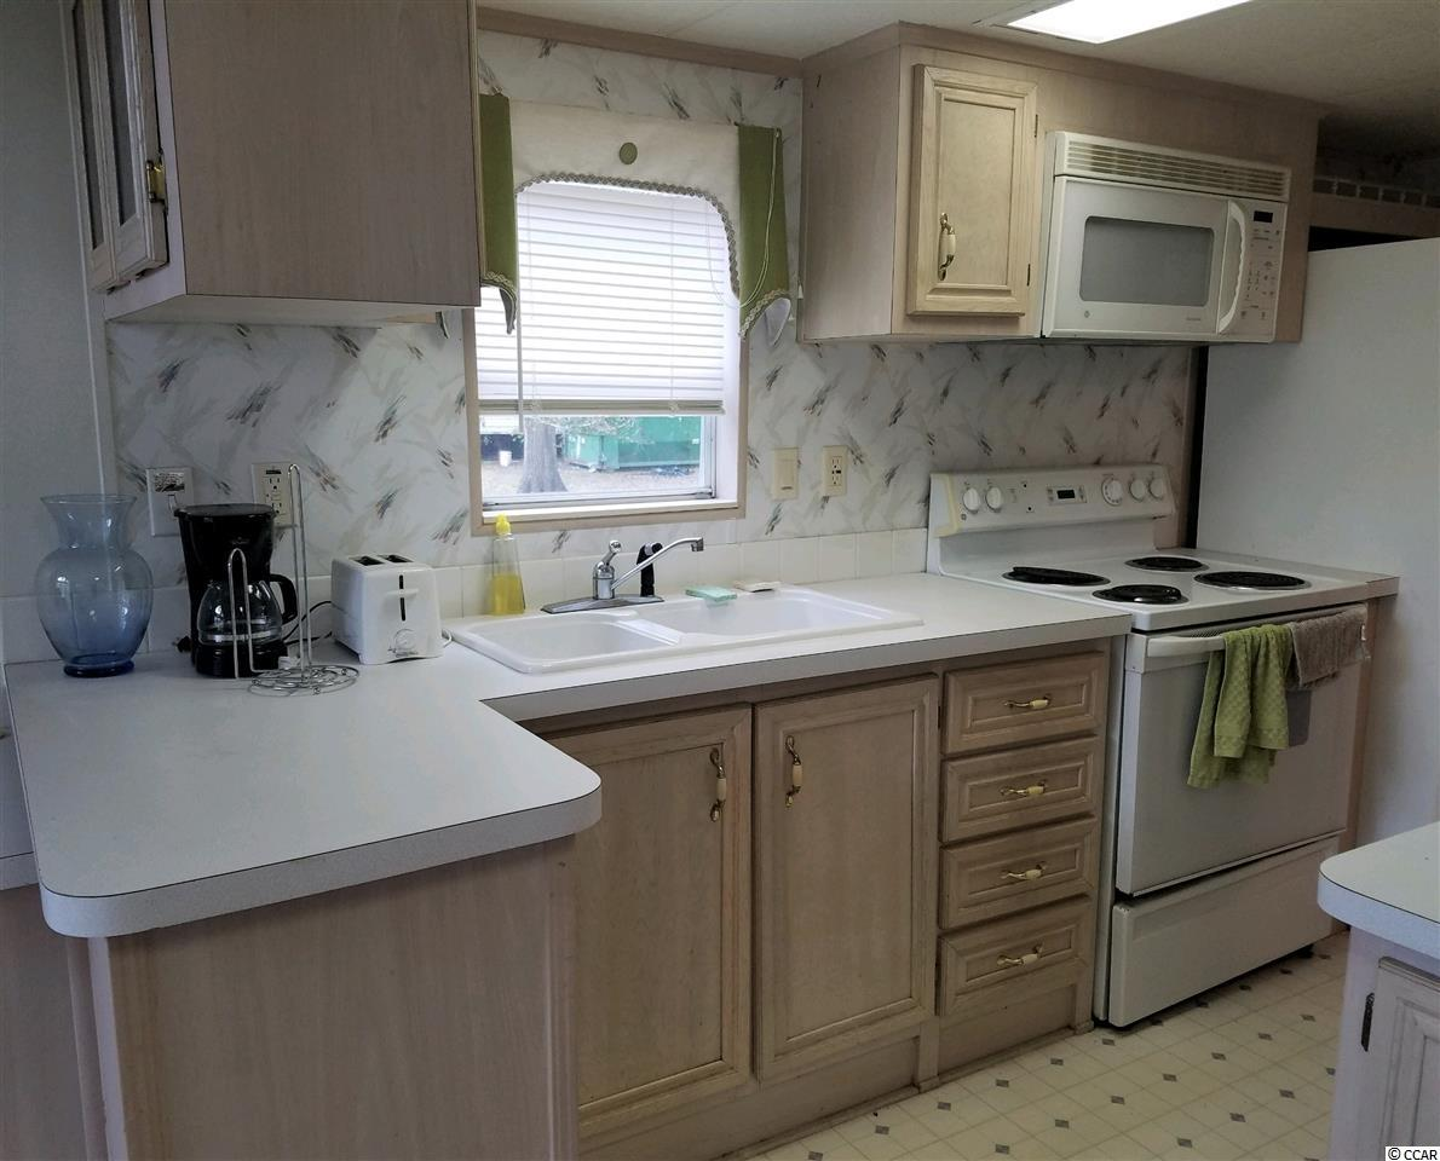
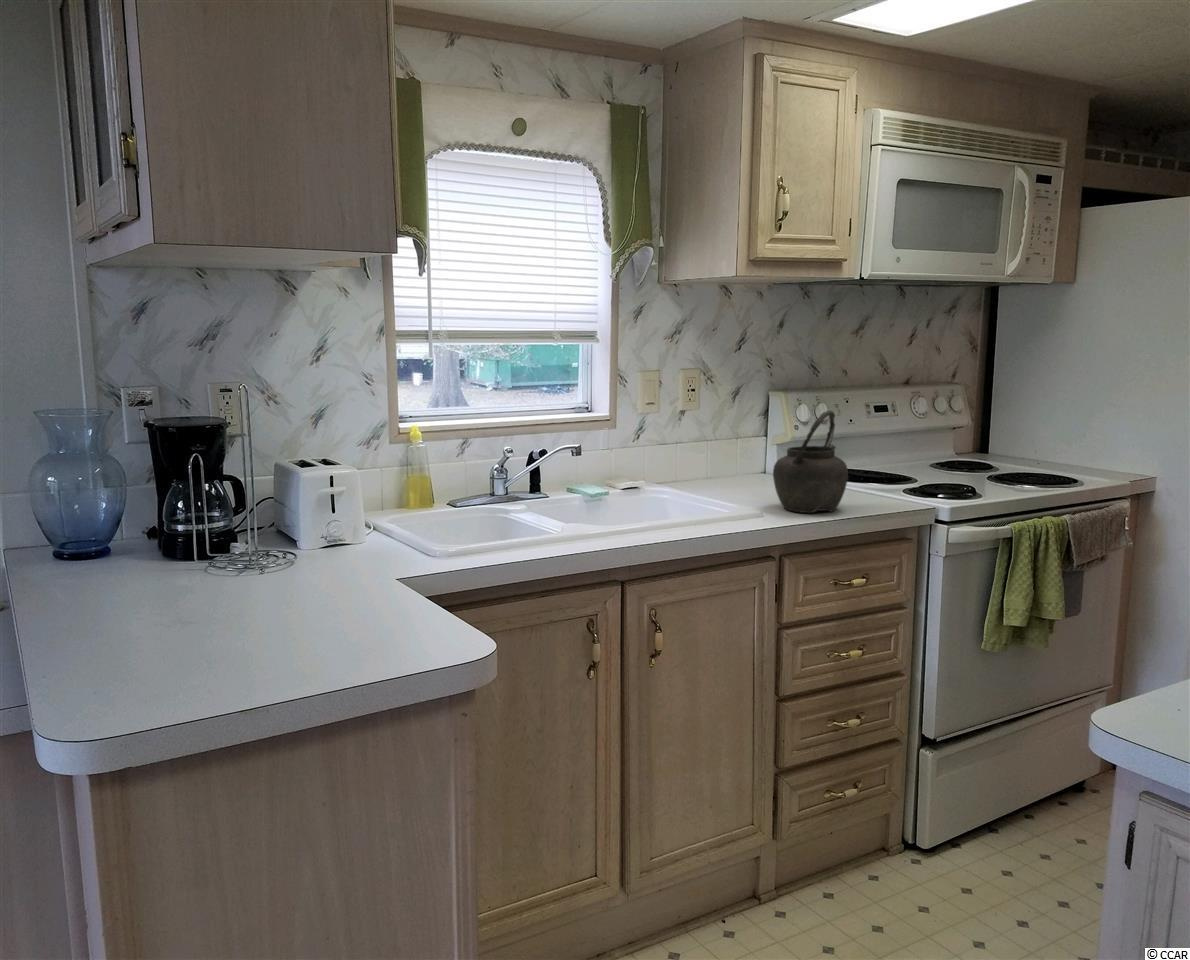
+ kettle (817, 458)
